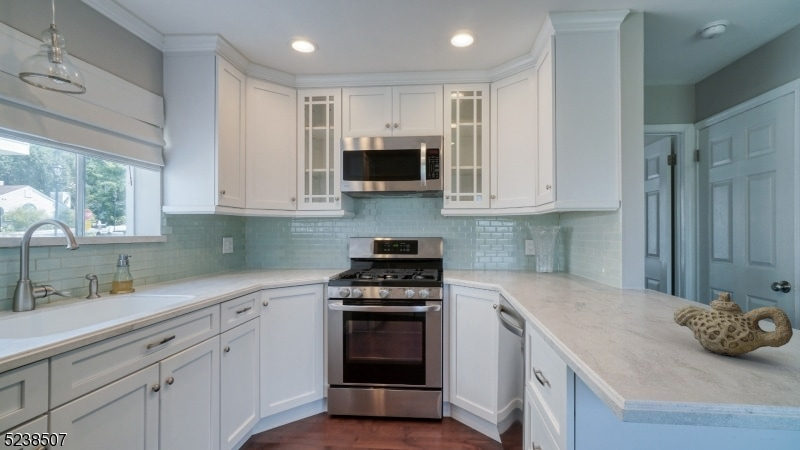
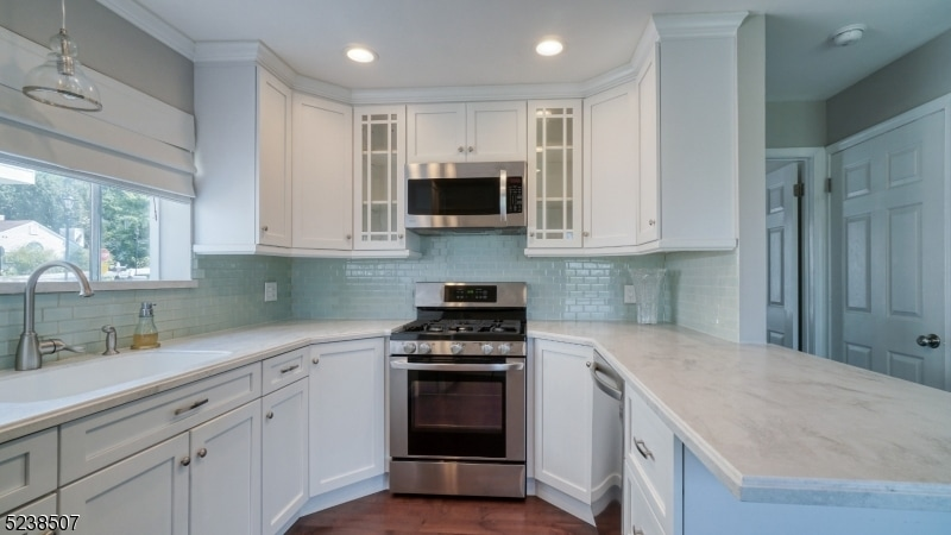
- teapot (727, 323)
